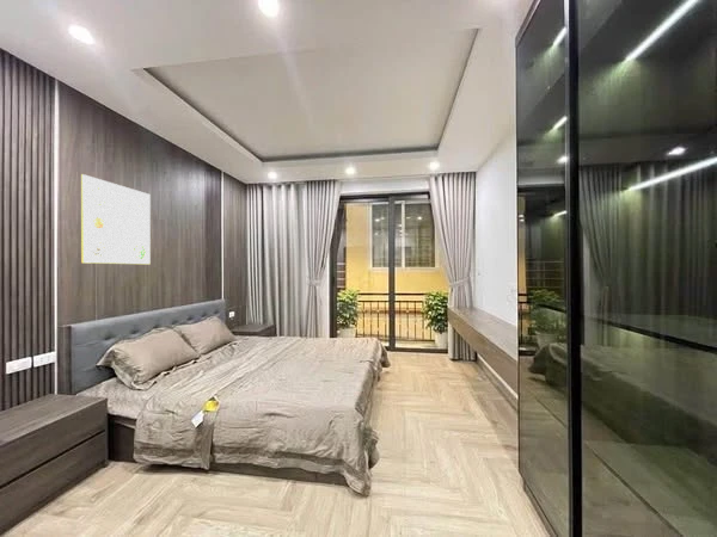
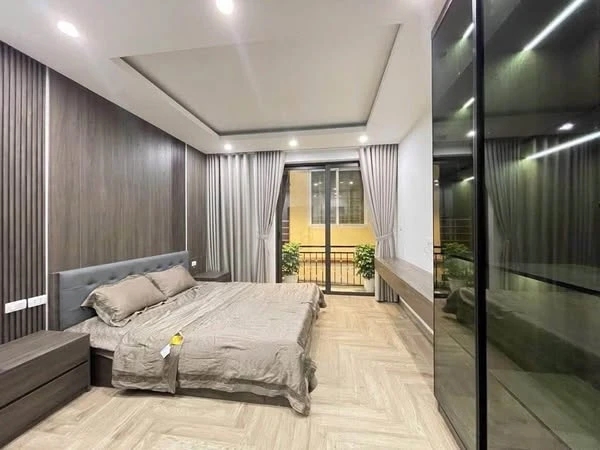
- wall art (120, 224)
